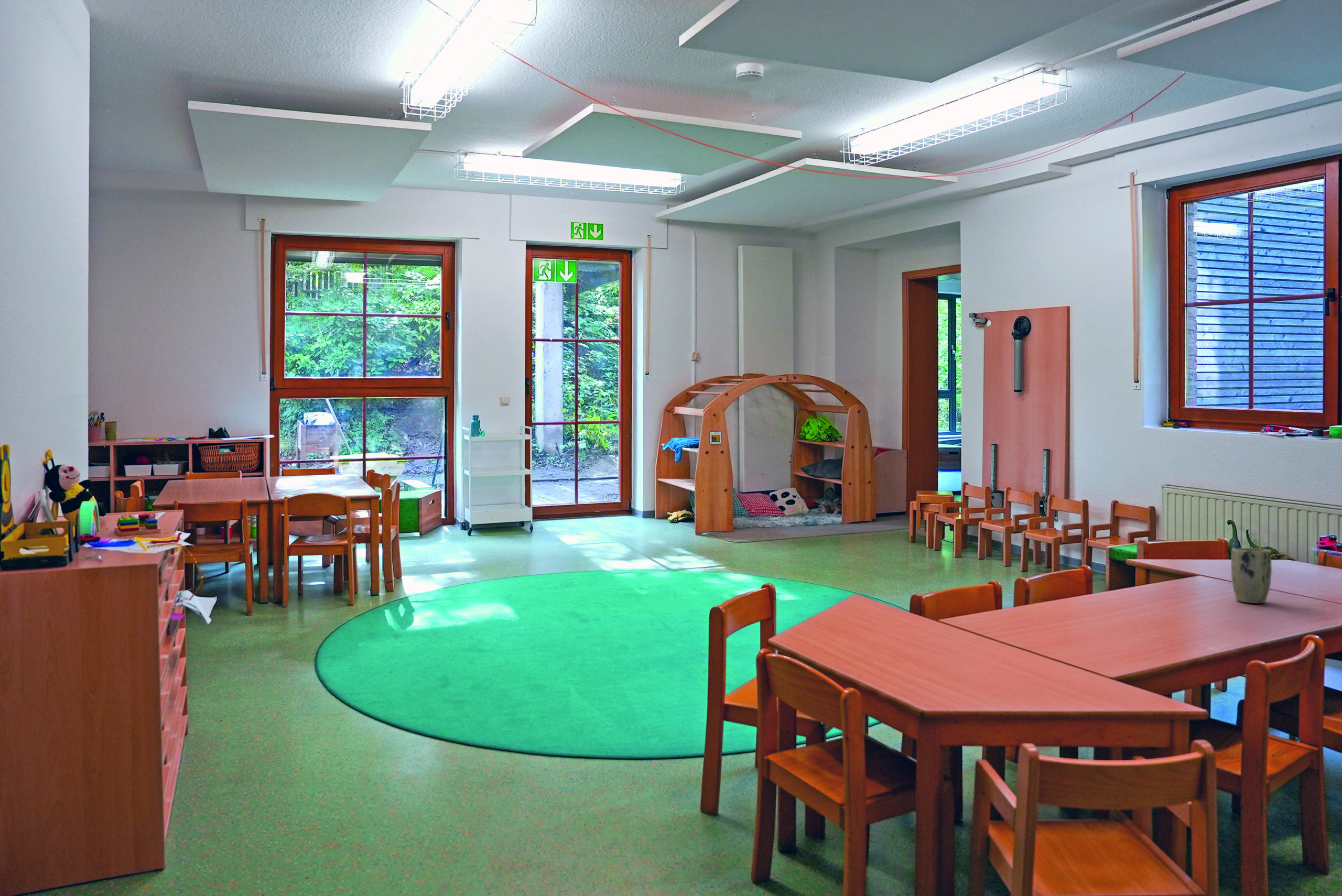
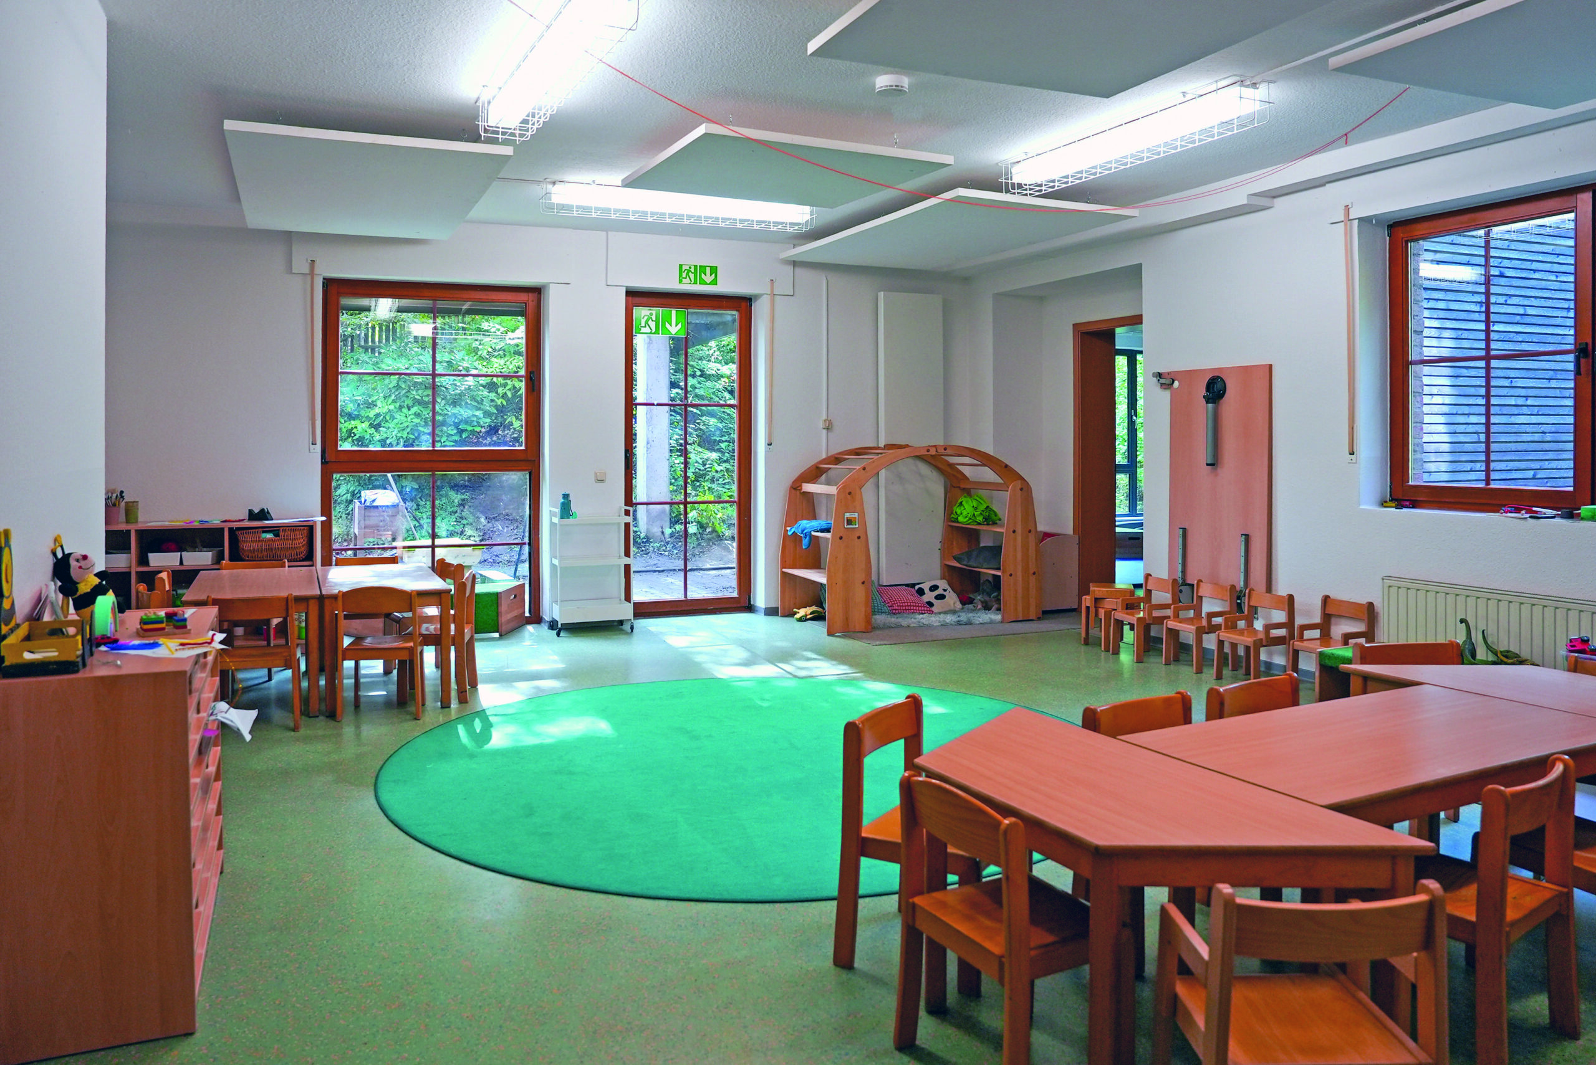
- plant pot (1251, 575)
